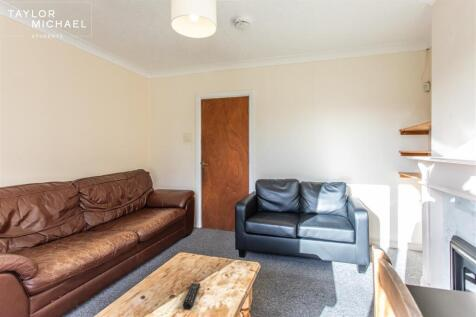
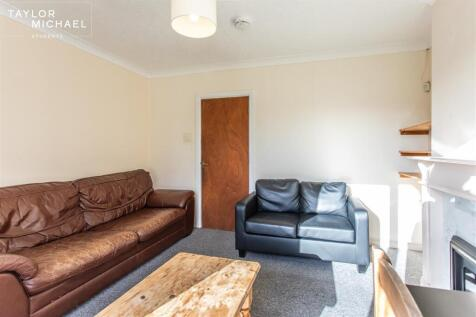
- remote control (192, 294)
